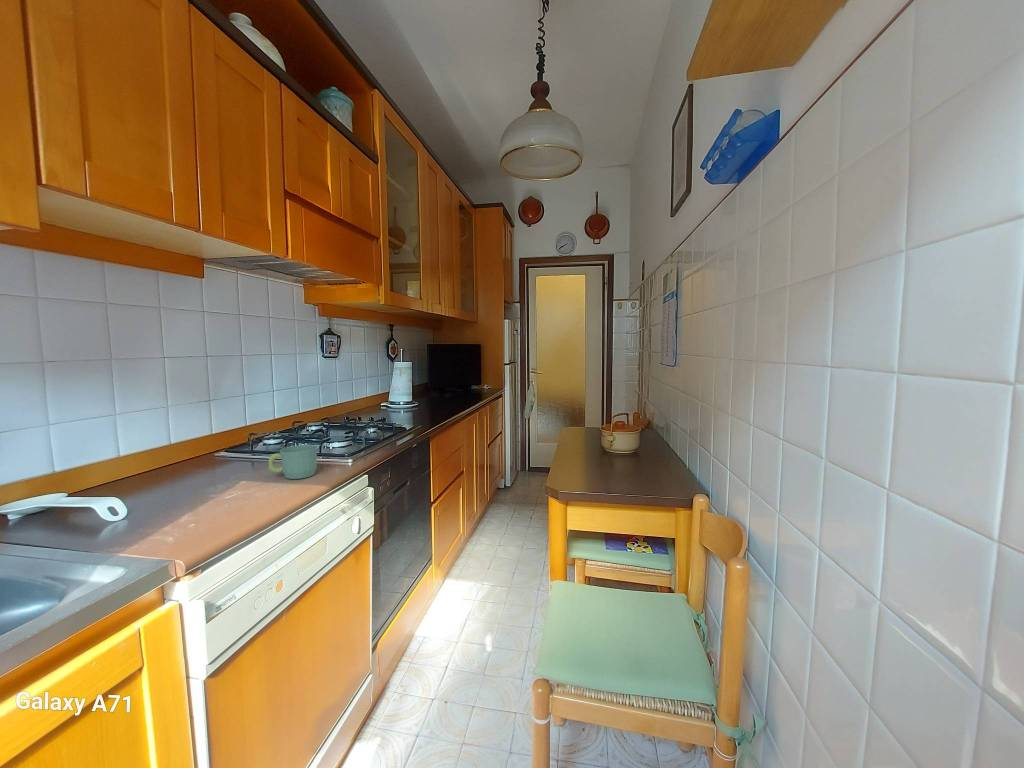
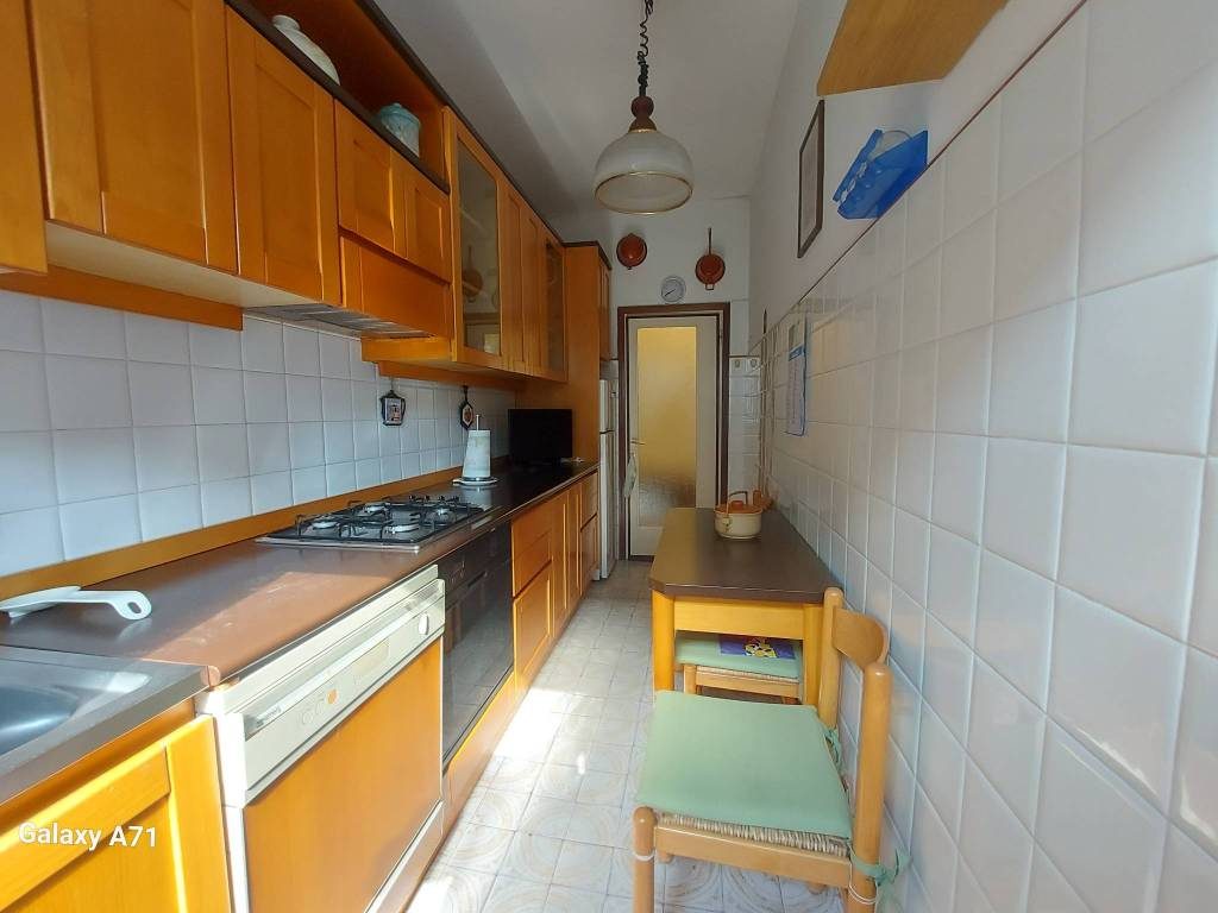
- mug (293, 462)
